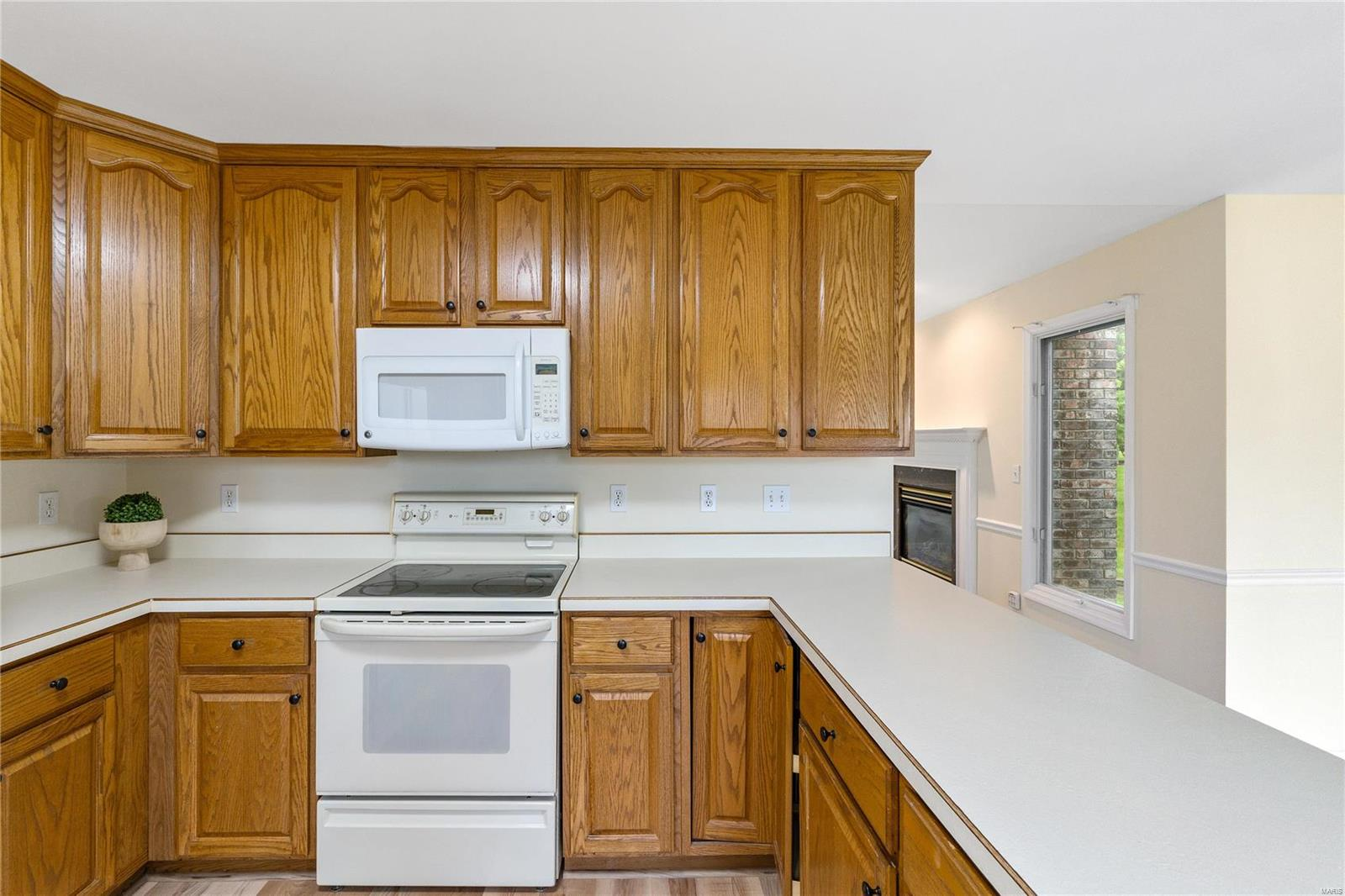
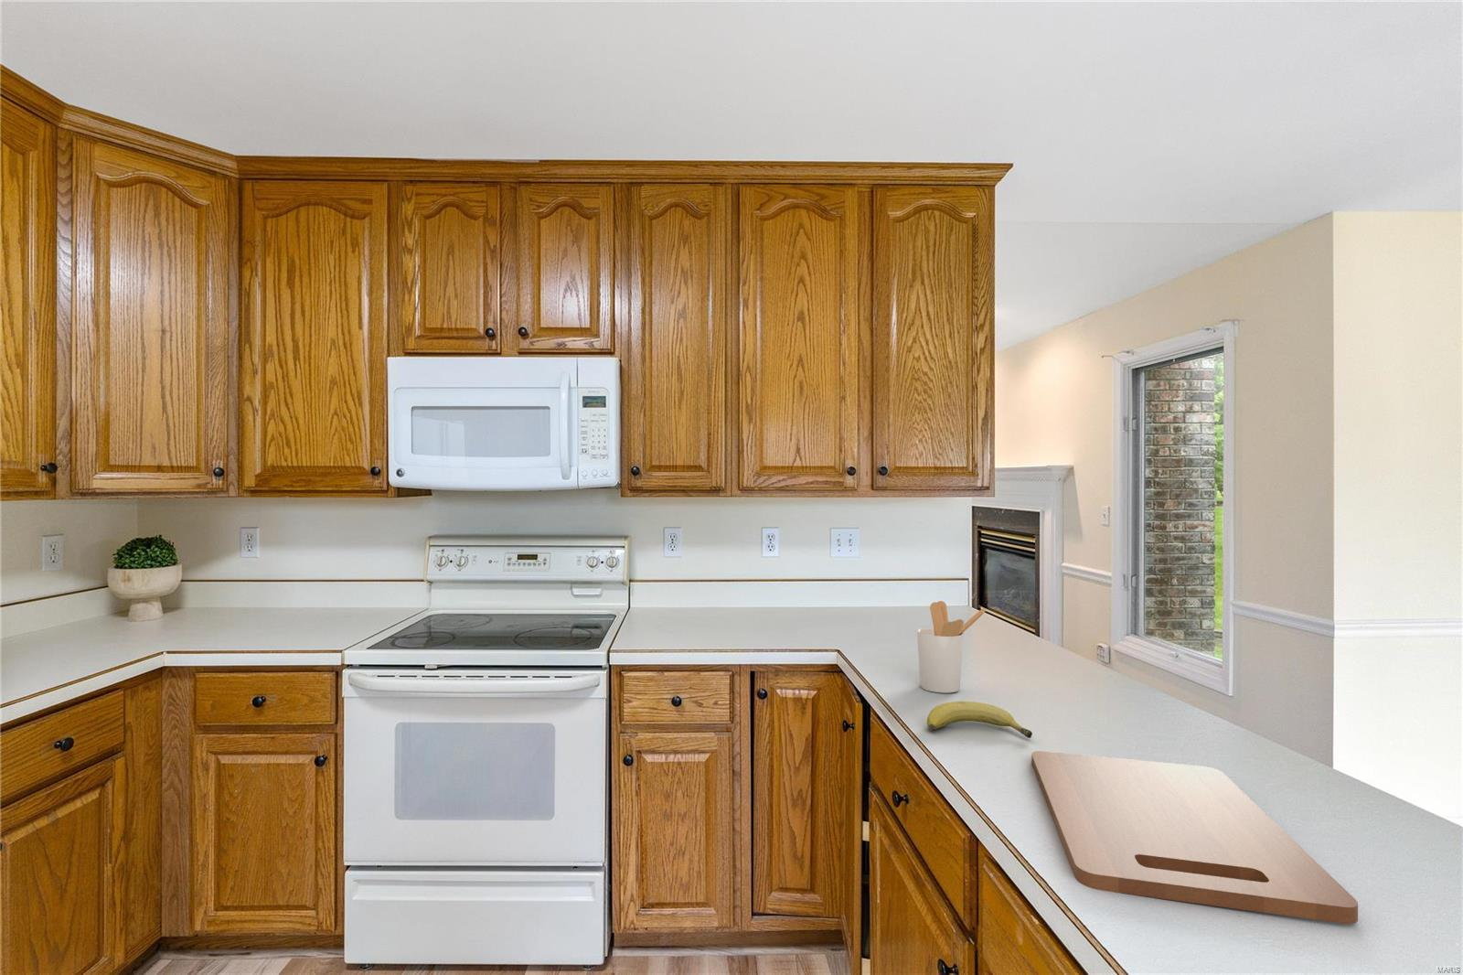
+ utensil holder (952, 645)
+ cutting board (1158, 817)
+ fruit (975, 717)
